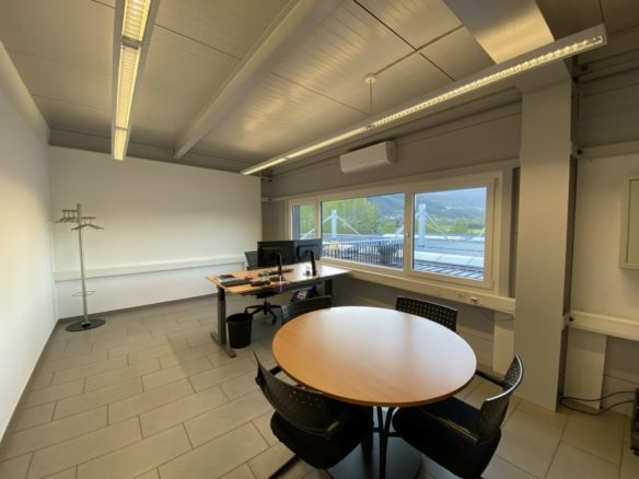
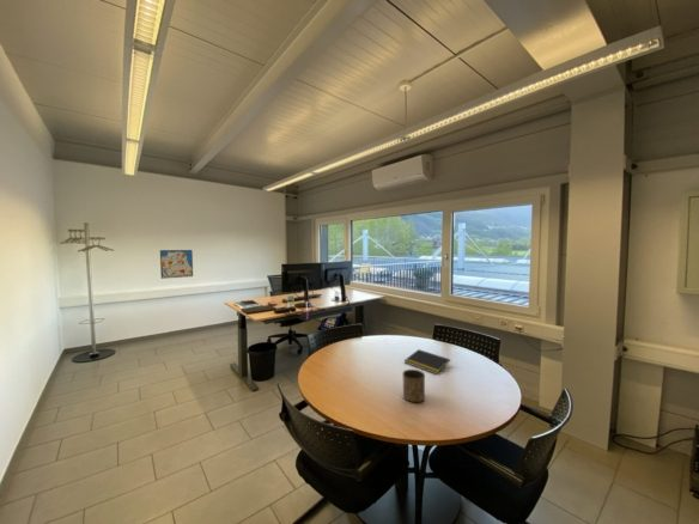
+ wall art (176, 263)
+ notepad (426, 360)
+ cup (413, 385)
